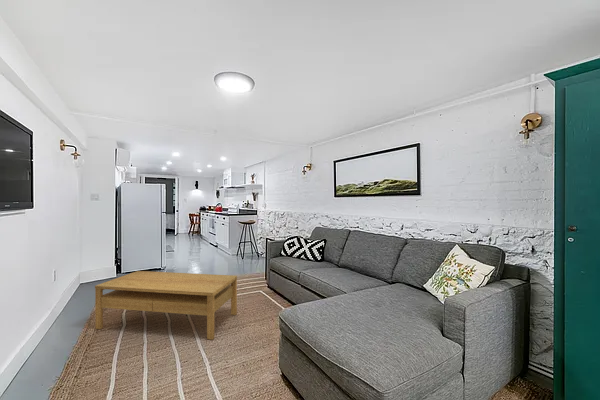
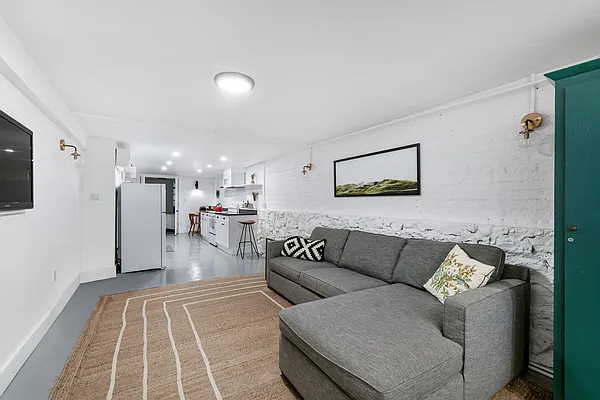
- coffee table (170, 300)
